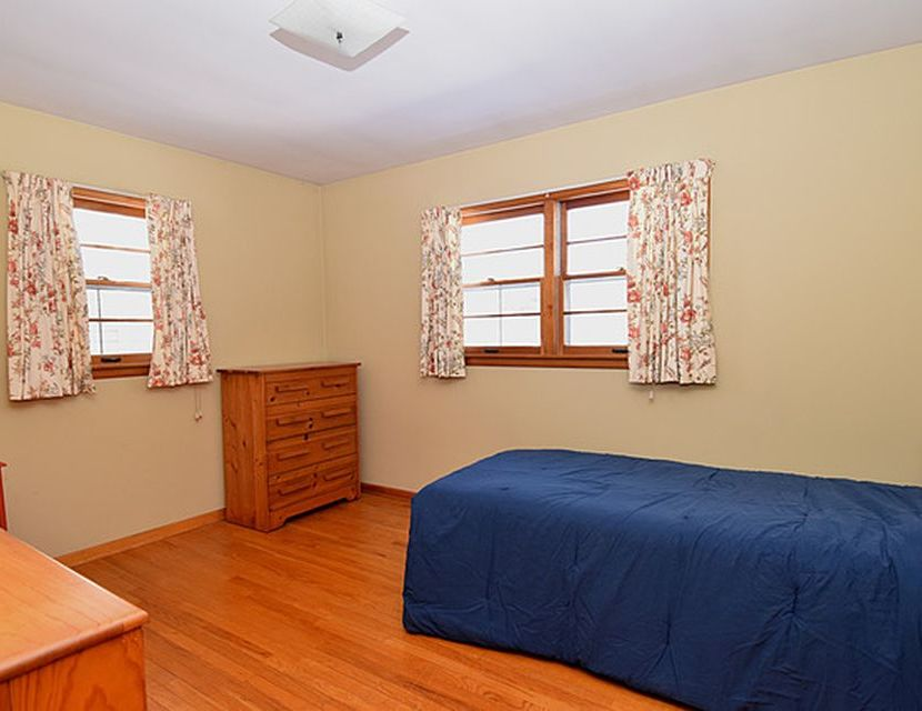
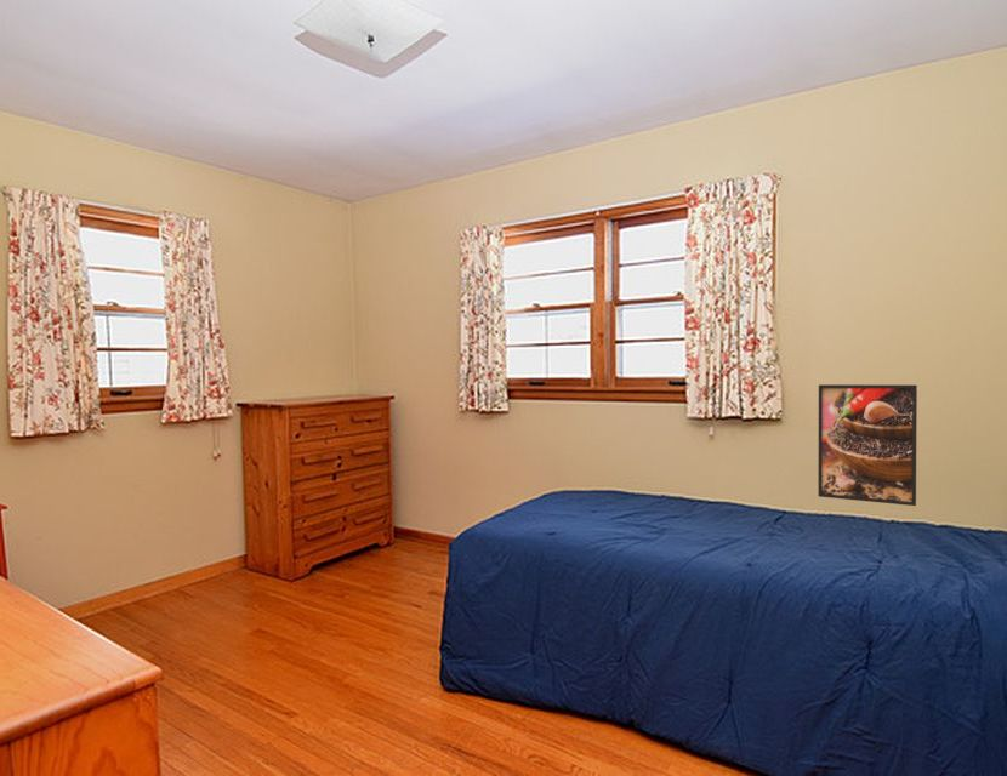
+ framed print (865, 443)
